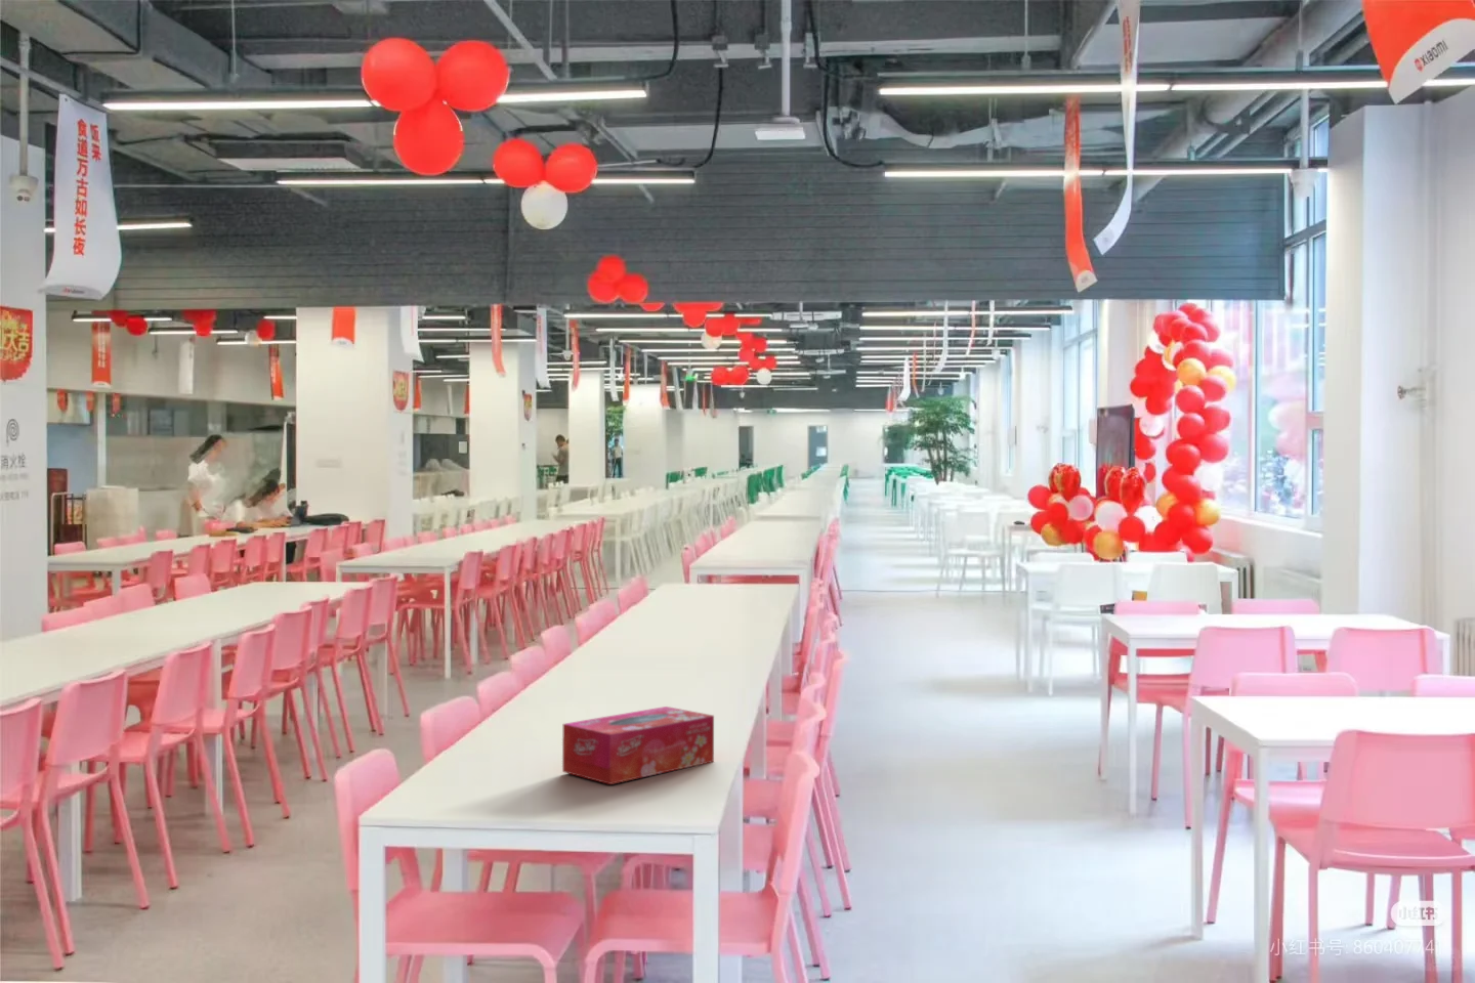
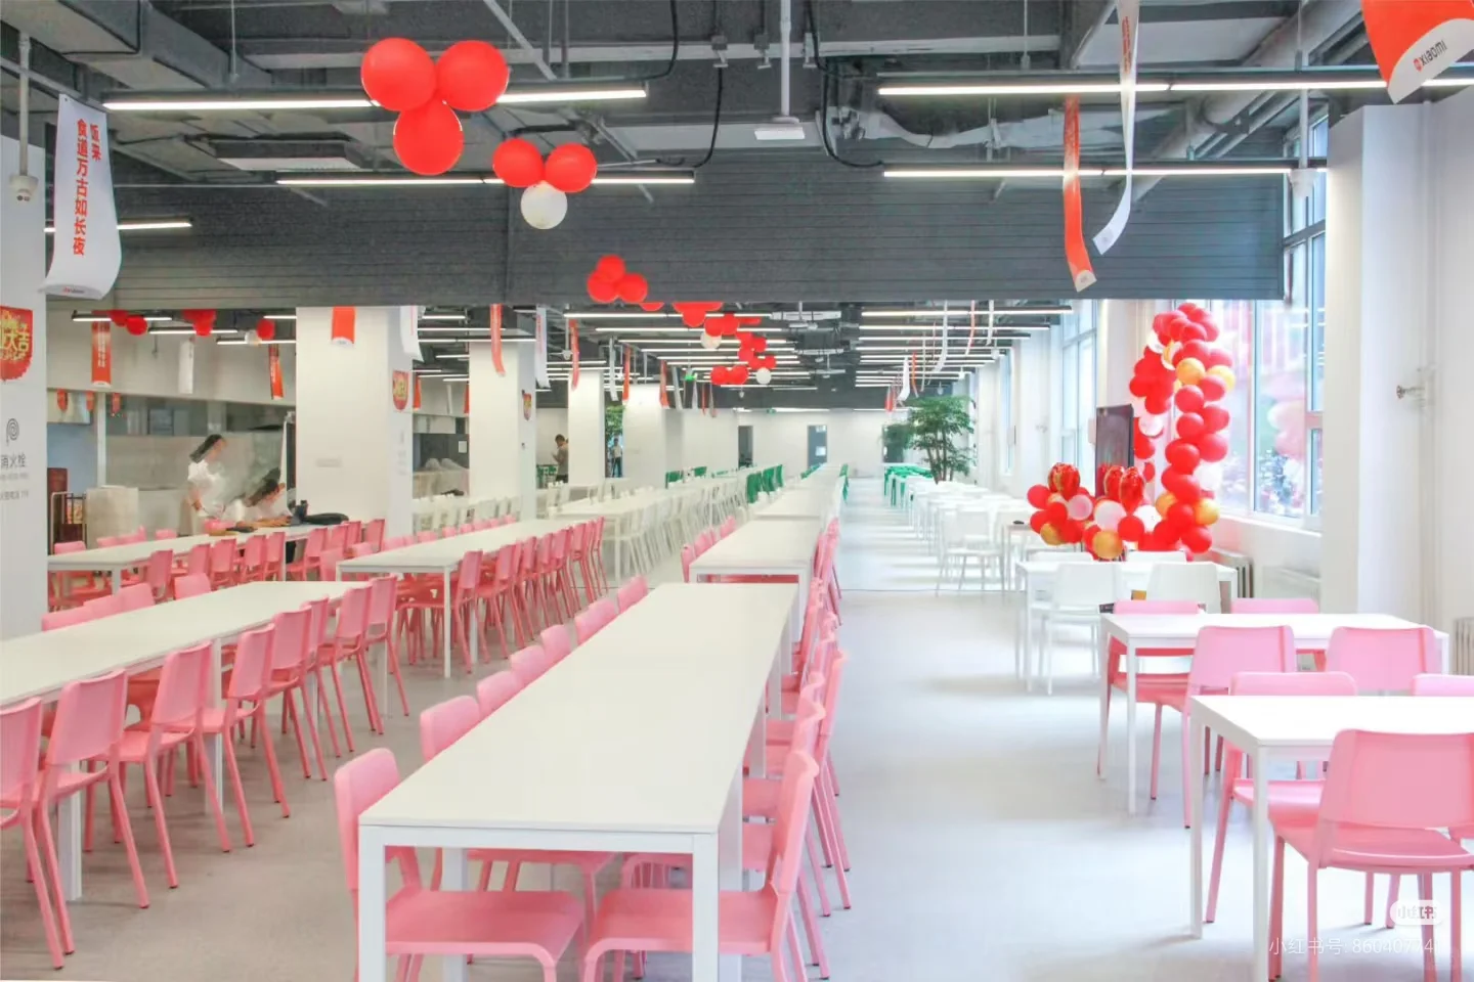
- tissue box (639, 743)
